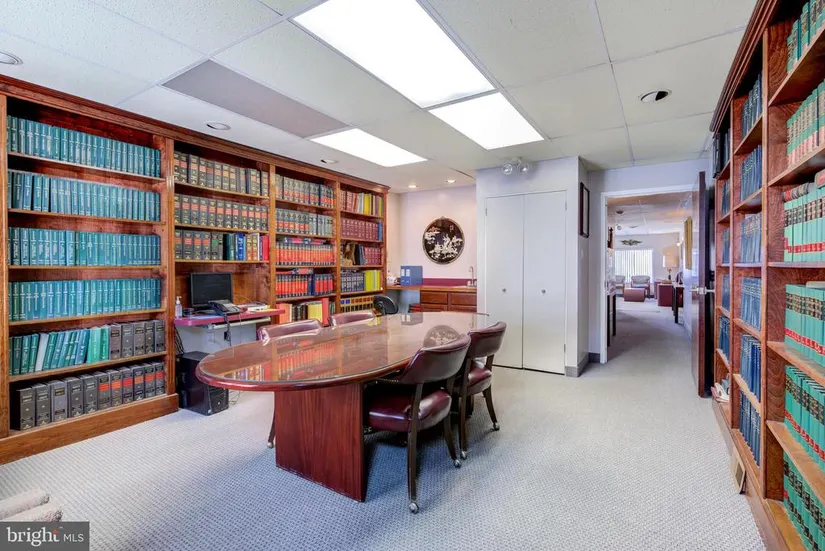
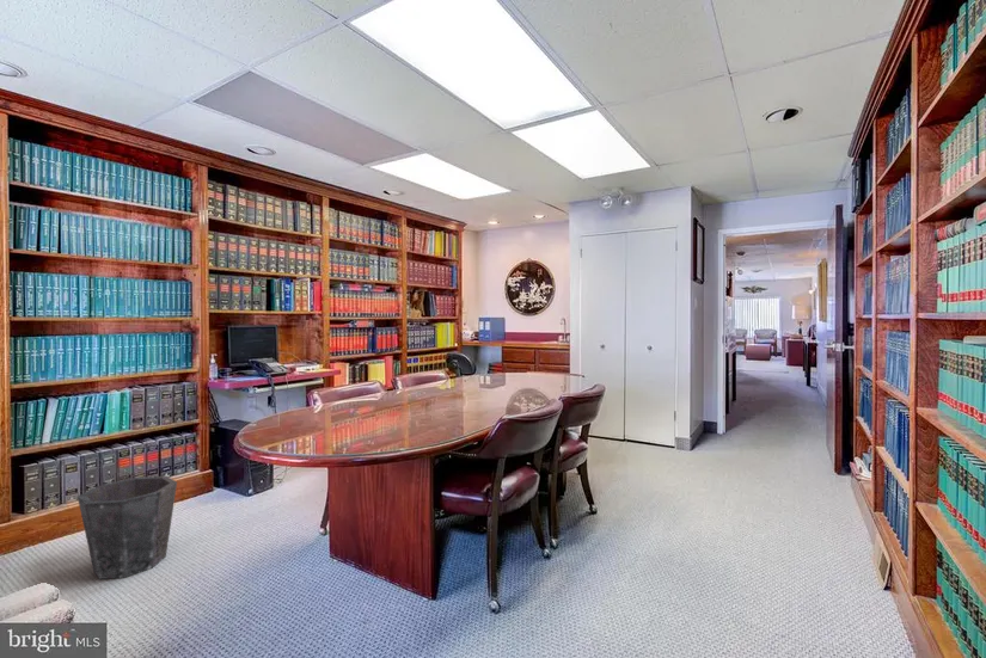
+ waste bin (129, 525)
